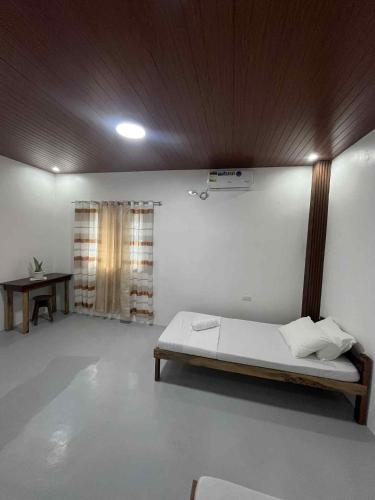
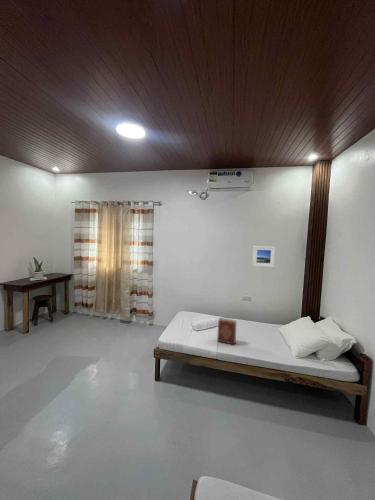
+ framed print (263, 256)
+ hardback book (227, 331)
